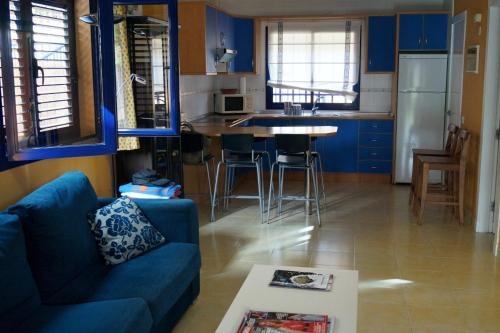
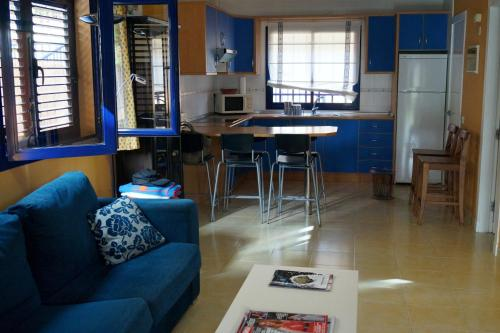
+ waste bin (382, 184)
